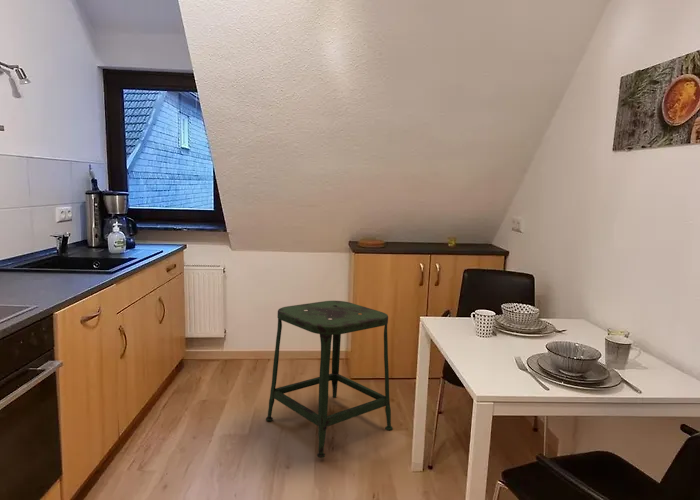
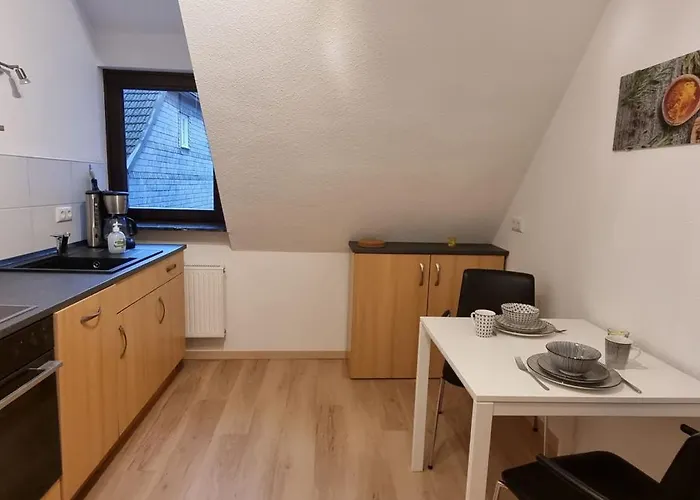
- stool (332, 368)
